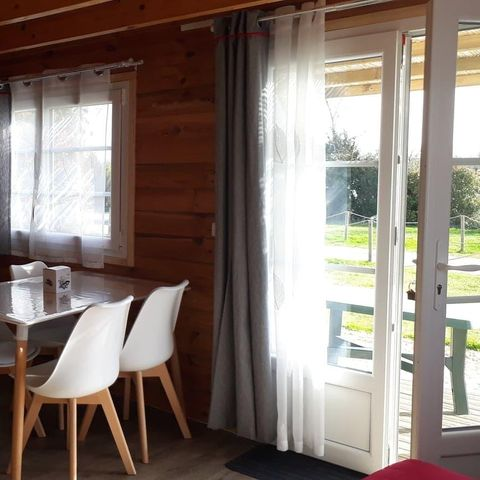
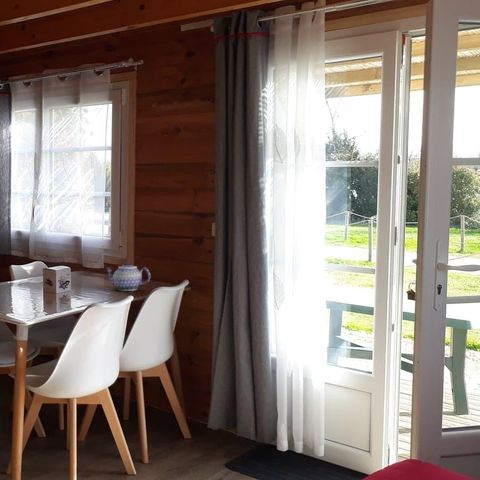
+ teapot (127, 275)
